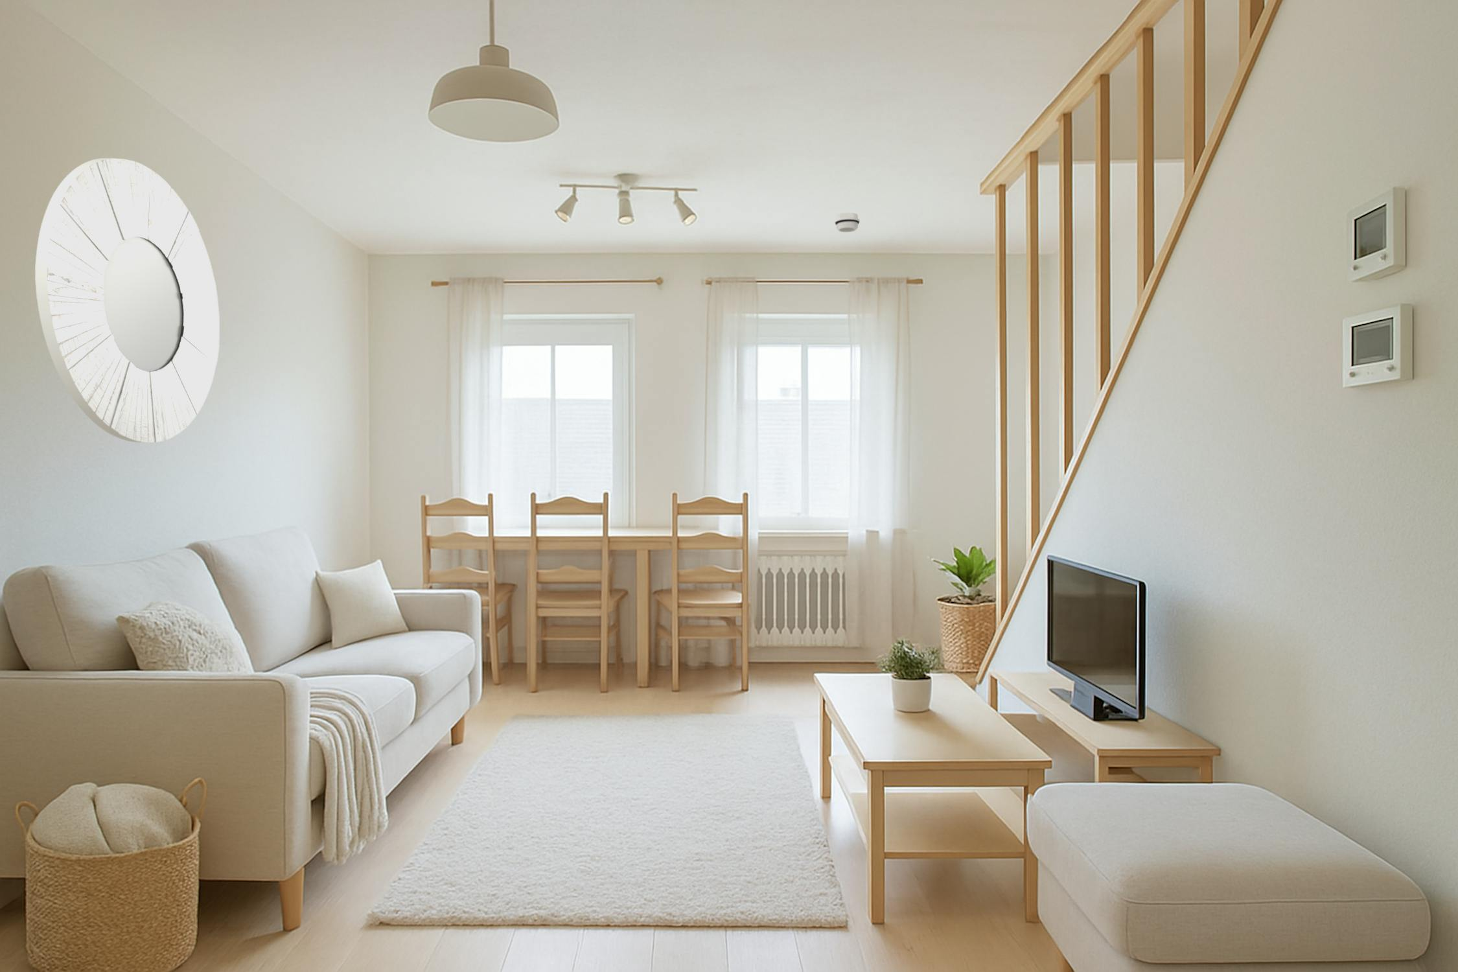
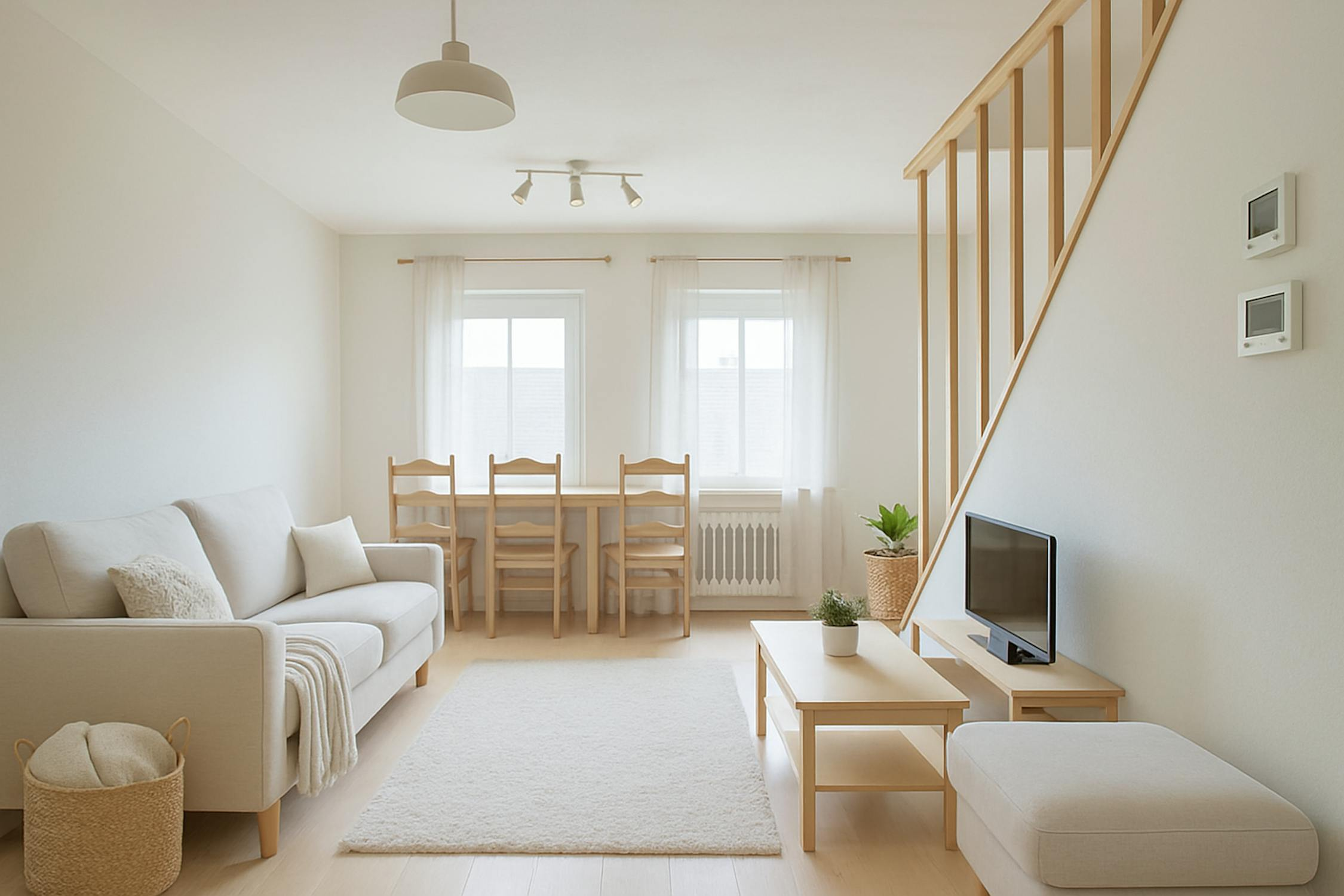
- mirror (141, 304)
- smoke detector (847, 222)
